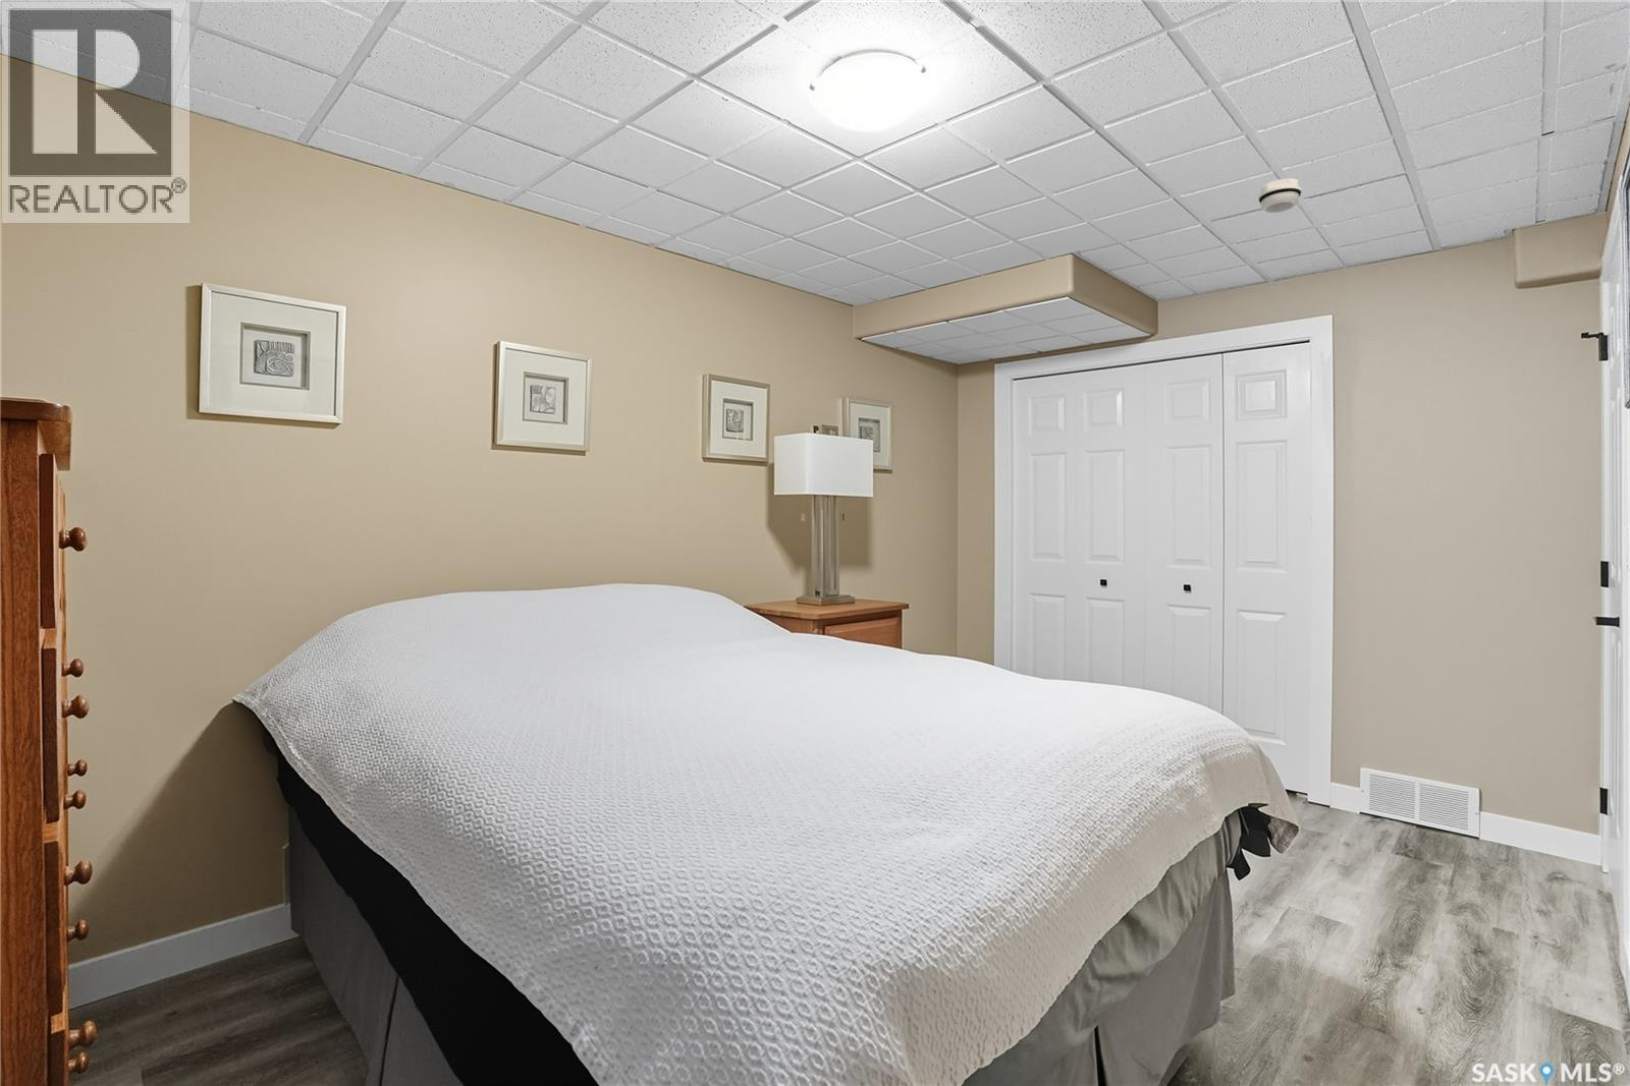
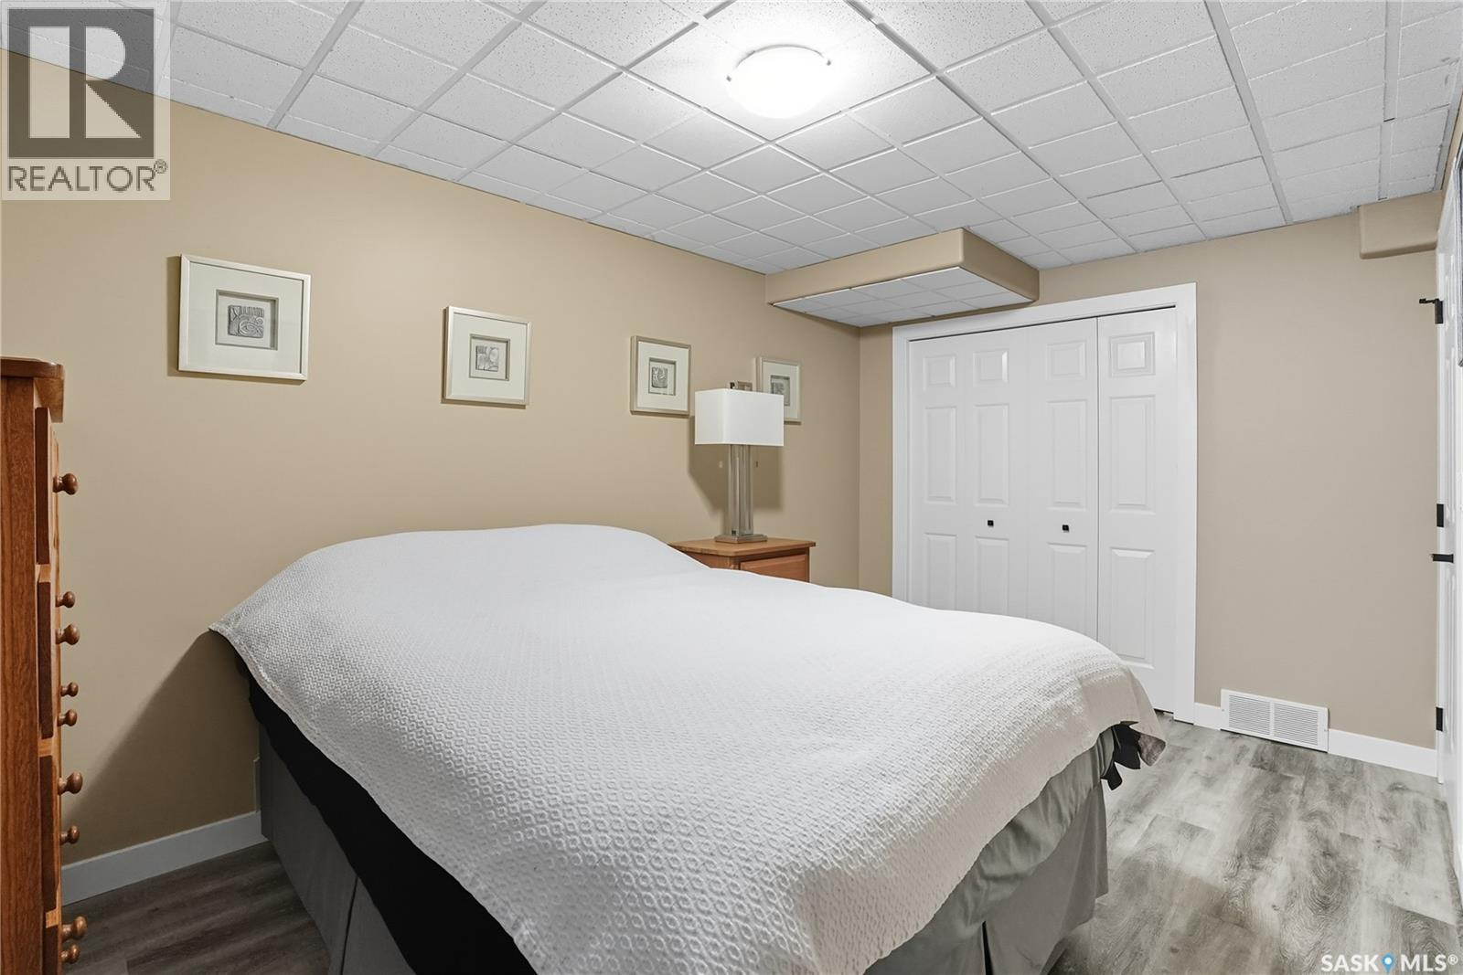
- smoke detector (1280, 196)
